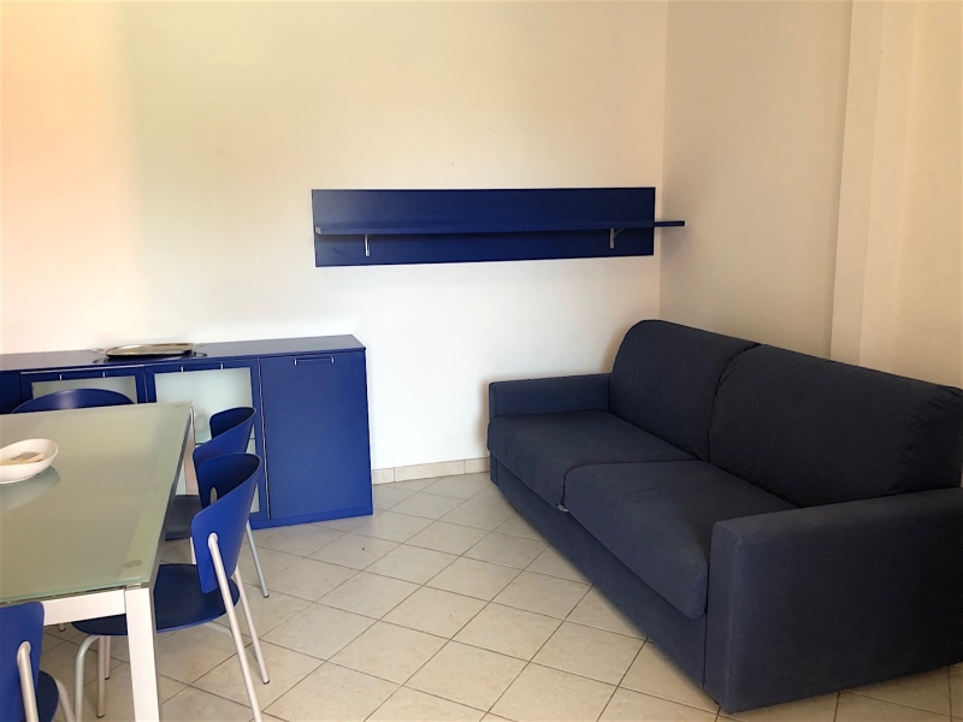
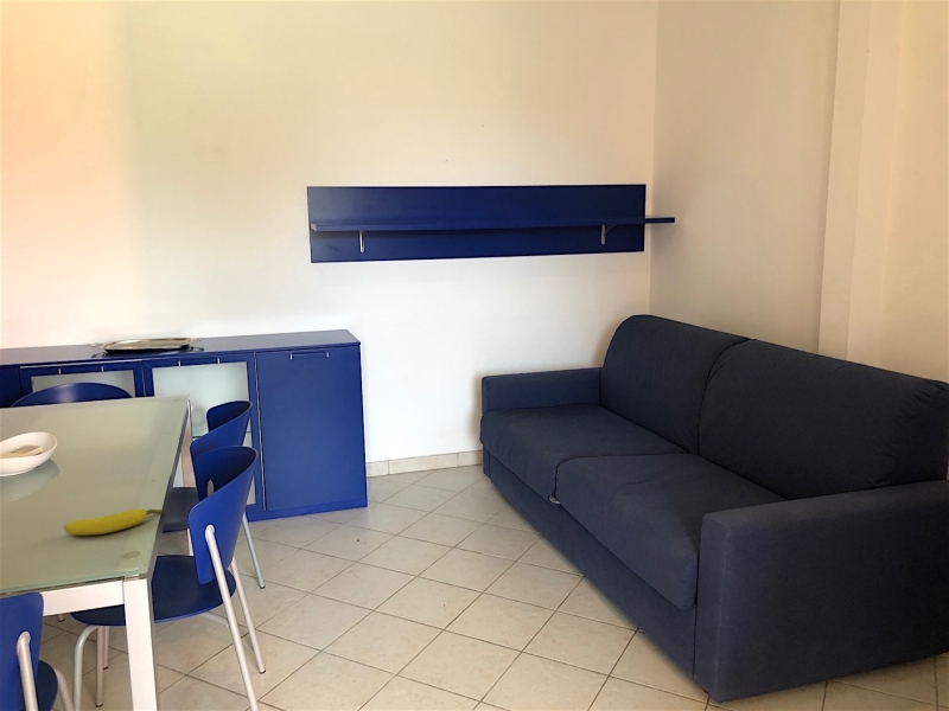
+ banana (114, 518)
